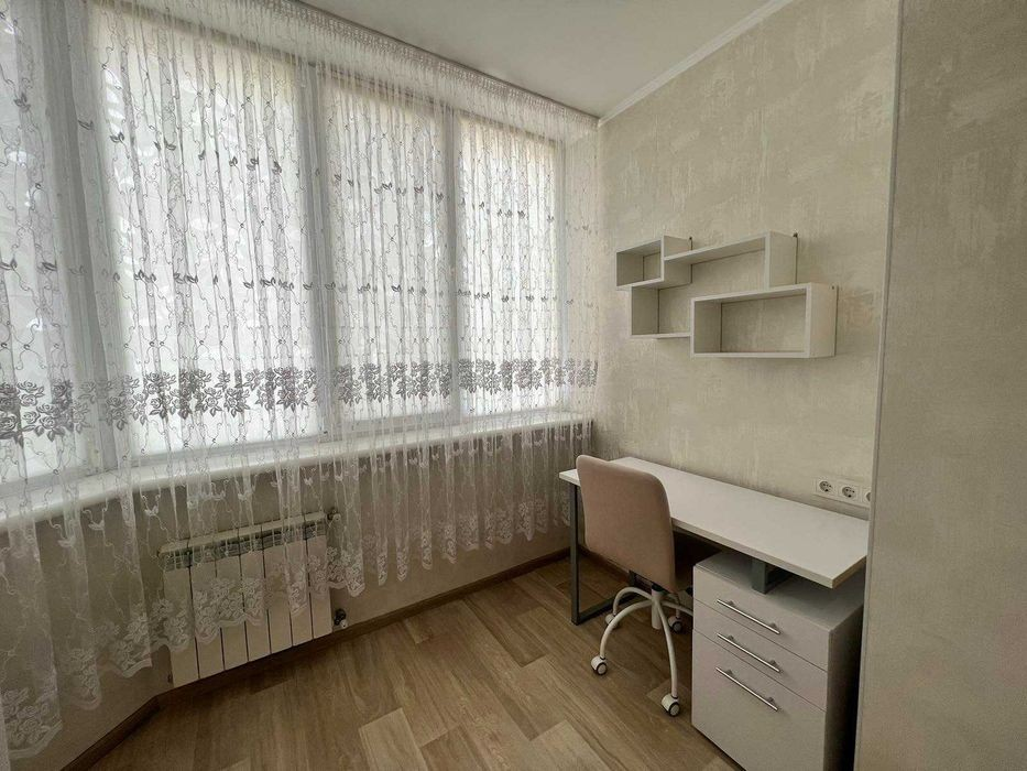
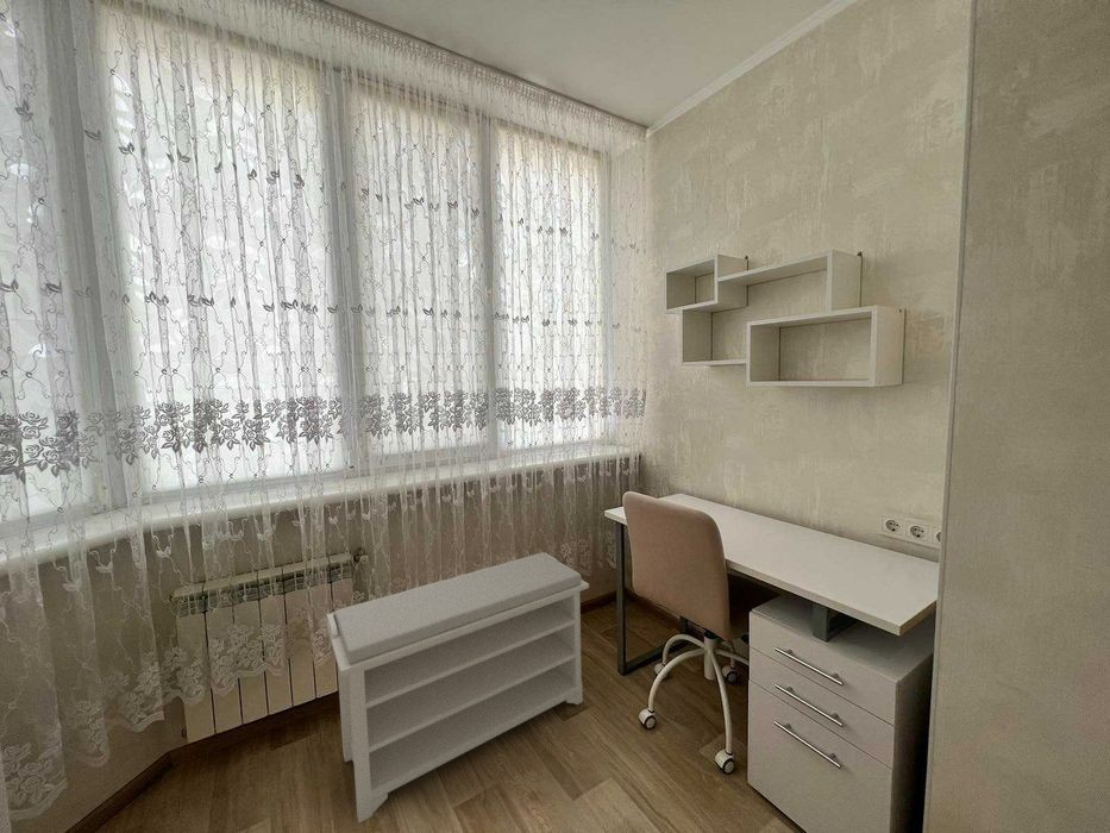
+ bench (469, 658)
